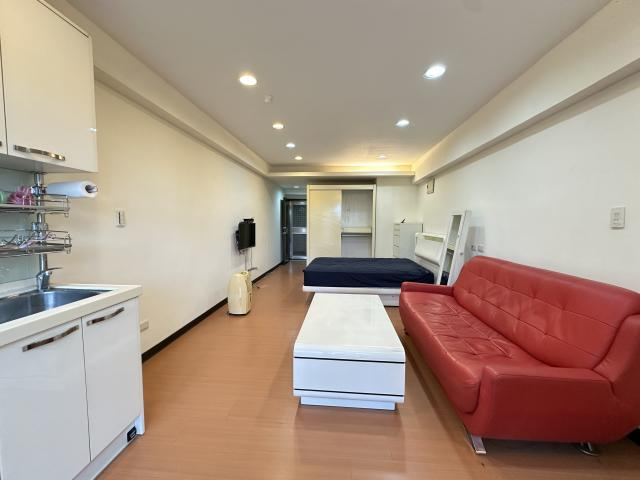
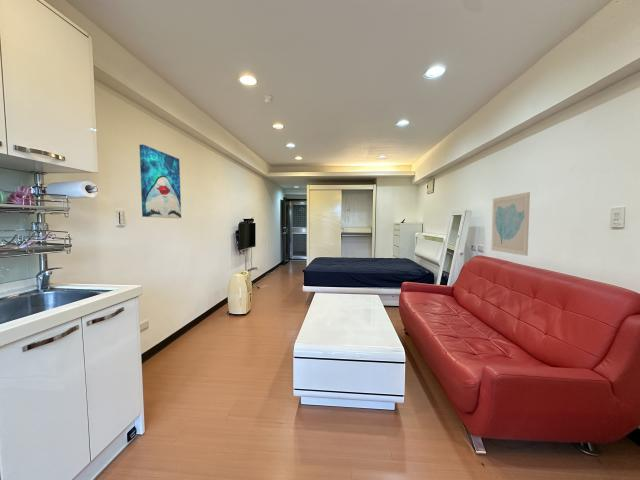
+ wall art (508, 224)
+ wall art (162, 185)
